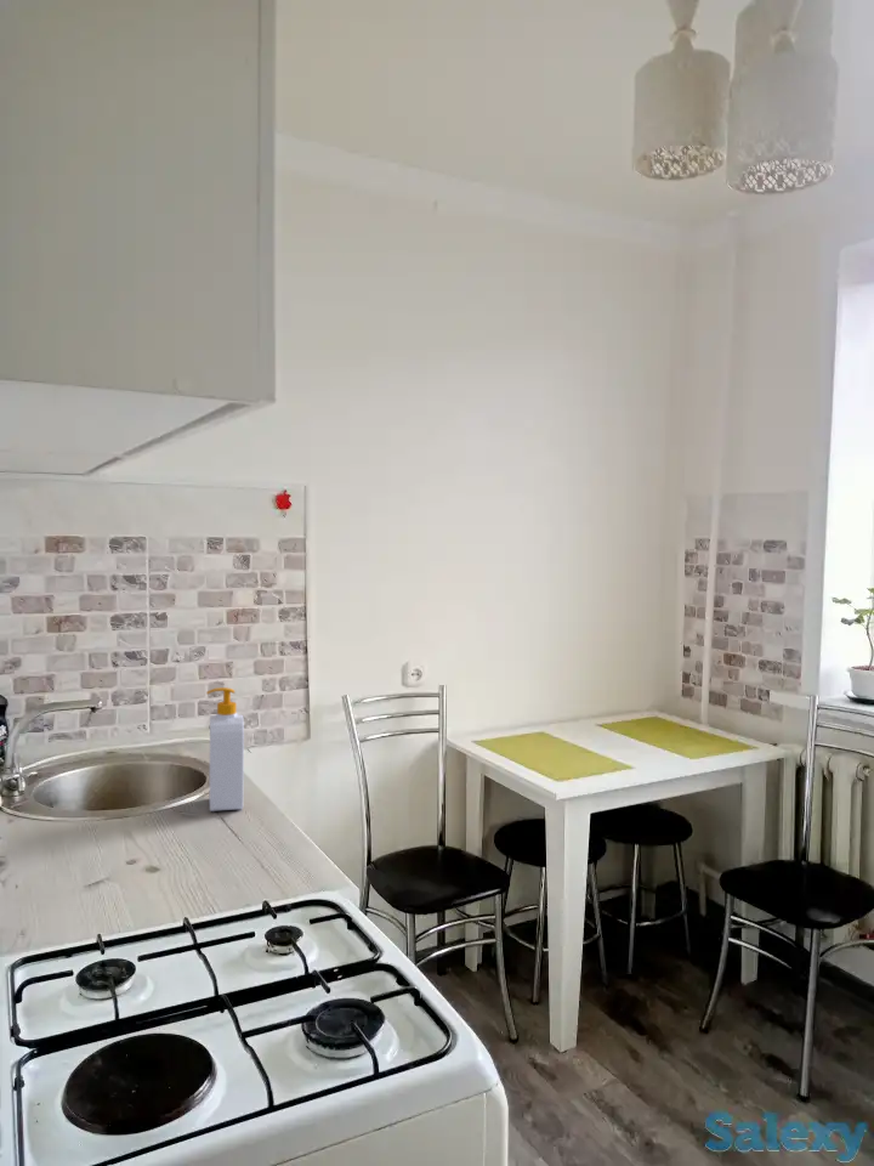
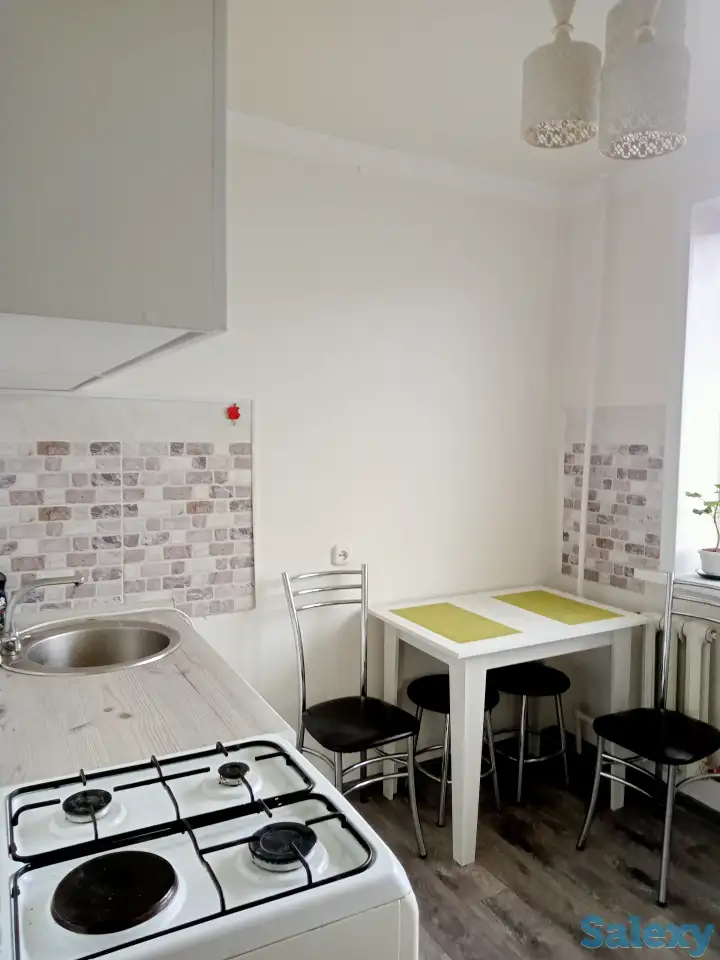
- soap bottle (223, 746)
